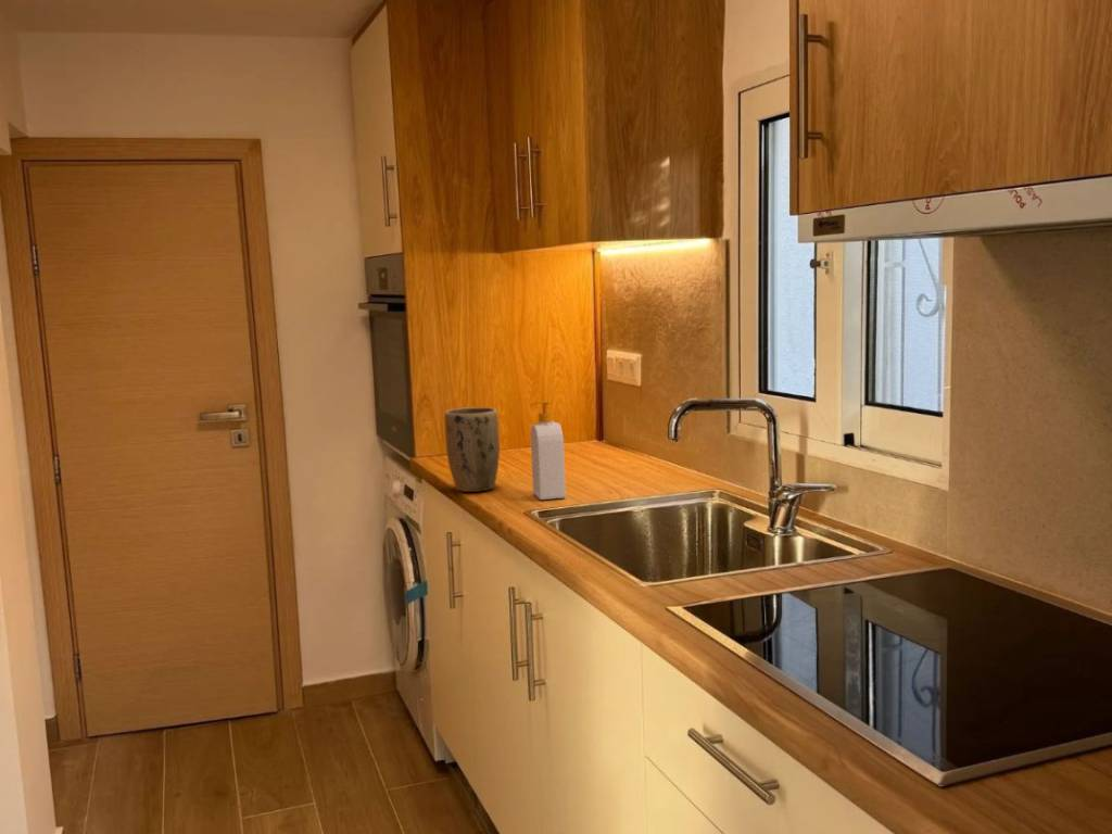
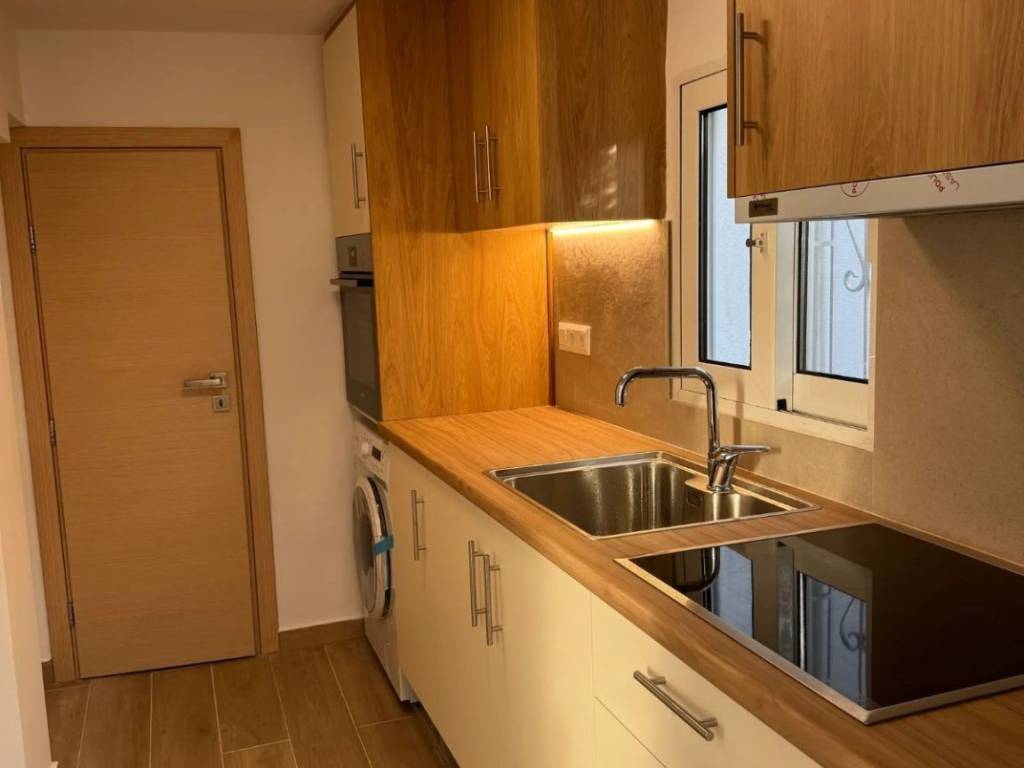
- soap bottle (545, 448)
- plant pot (472, 450)
